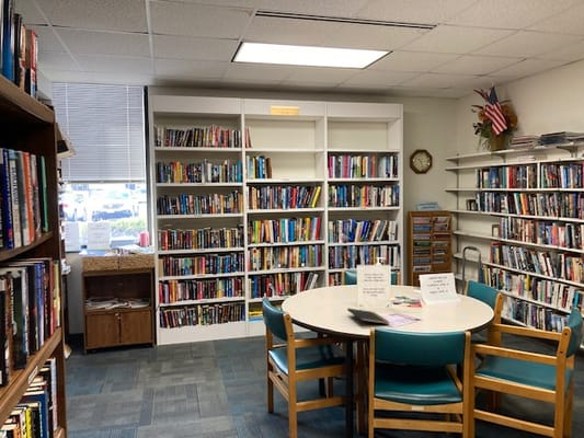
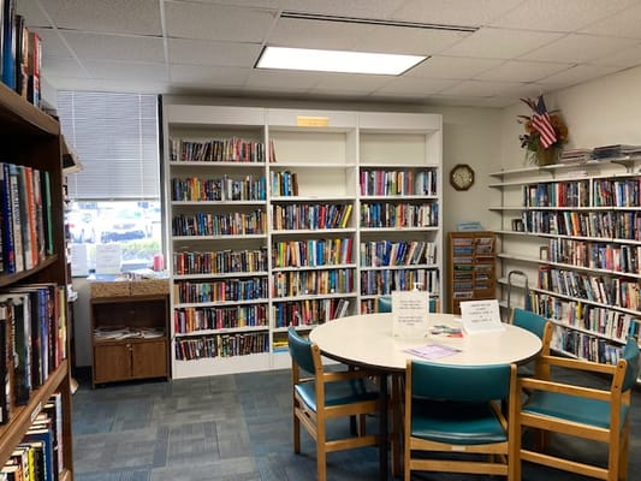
- notepad (367, 315)
